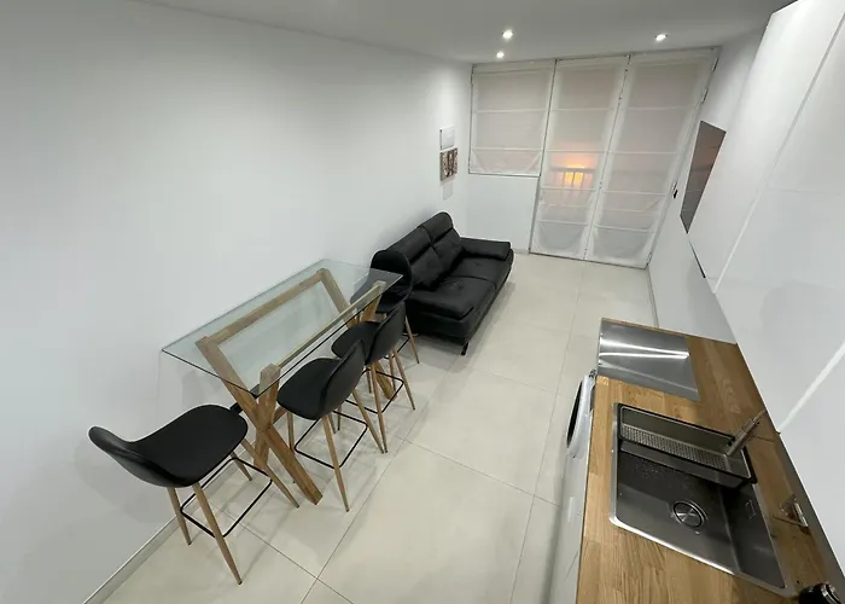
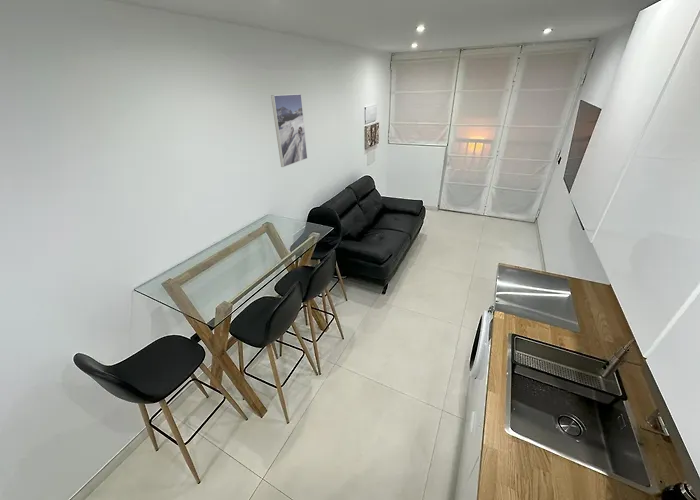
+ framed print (291, 130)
